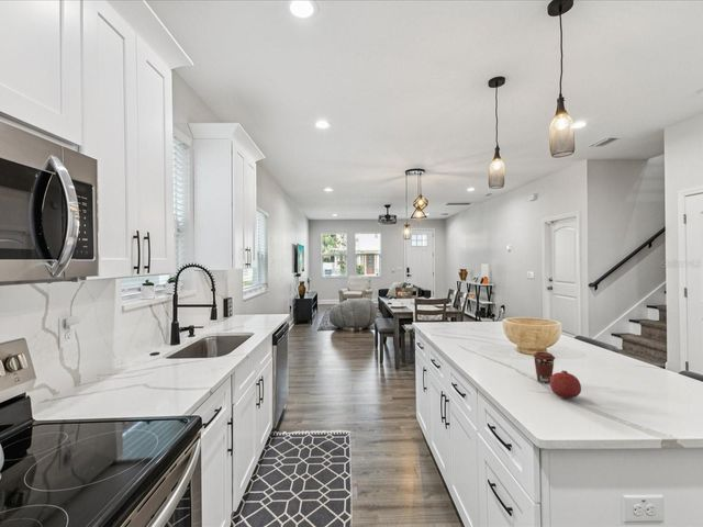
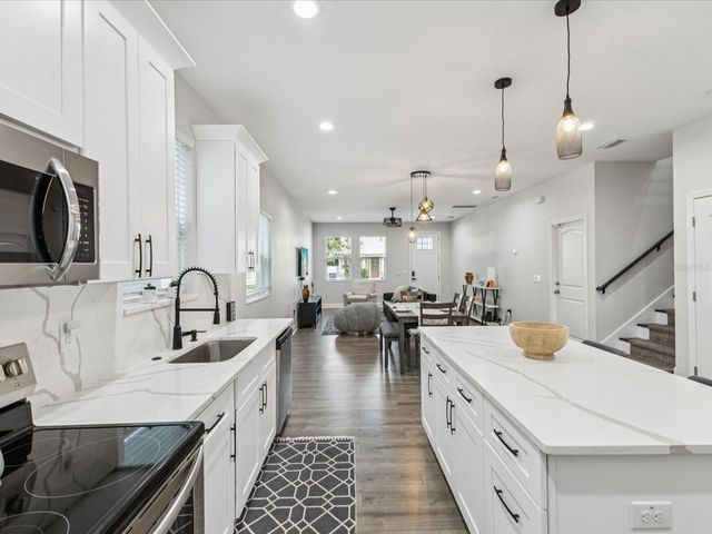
- coffee cup (544, 367)
- fruit (565, 383)
